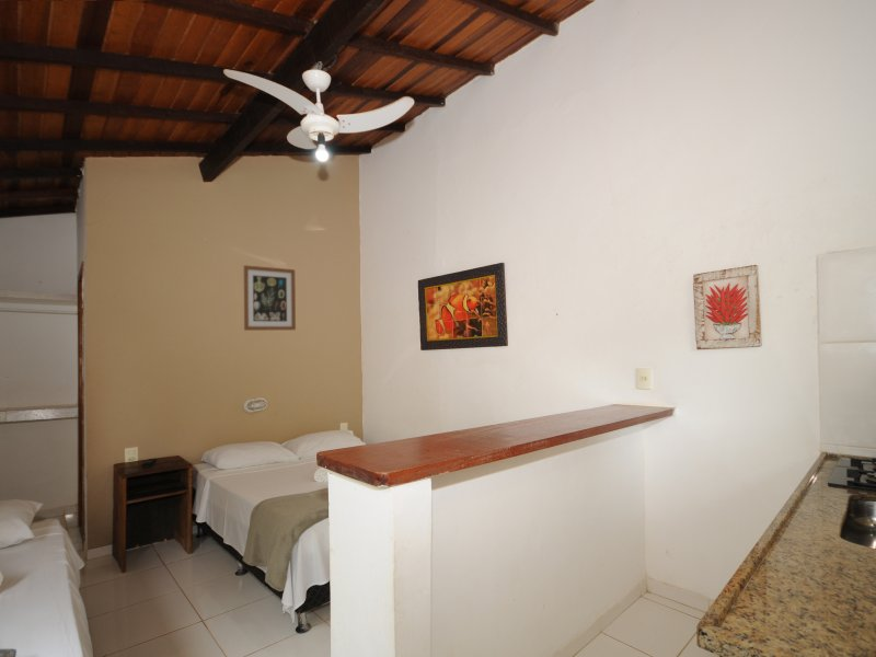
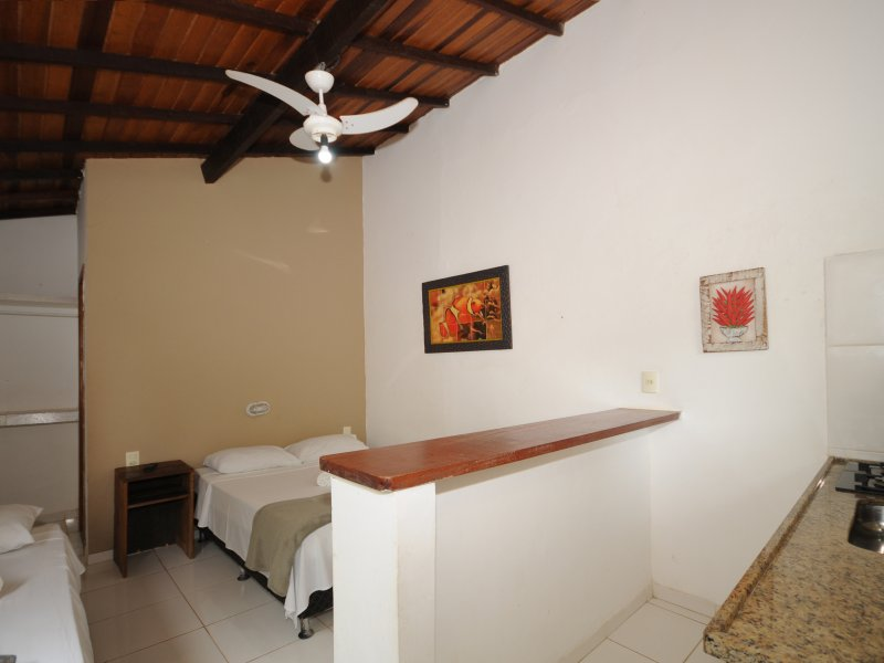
- wall art (270, 298)
